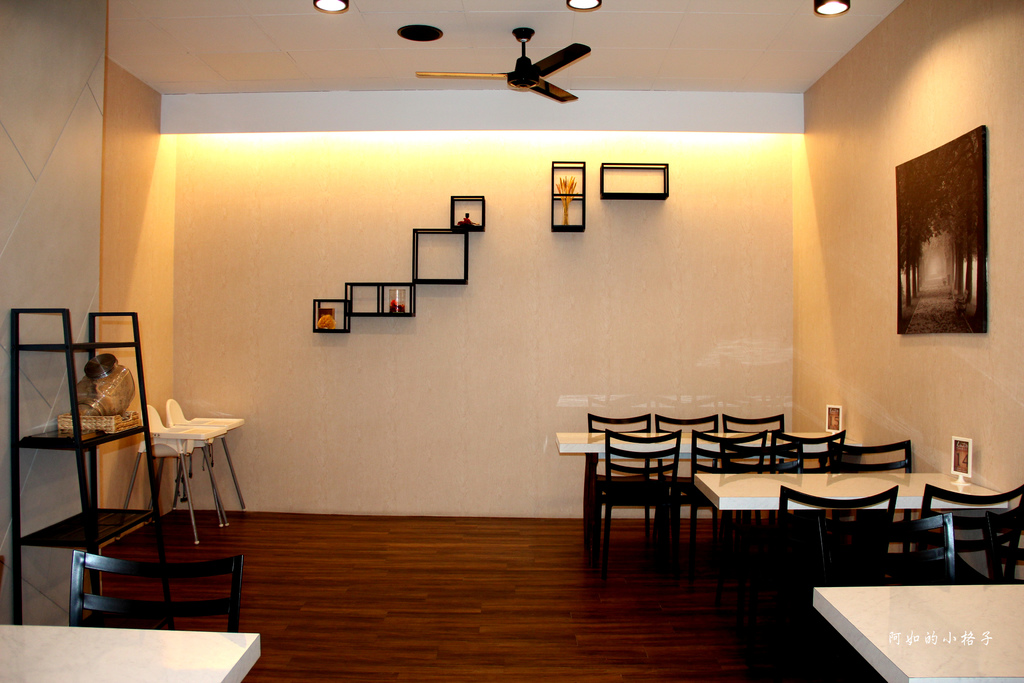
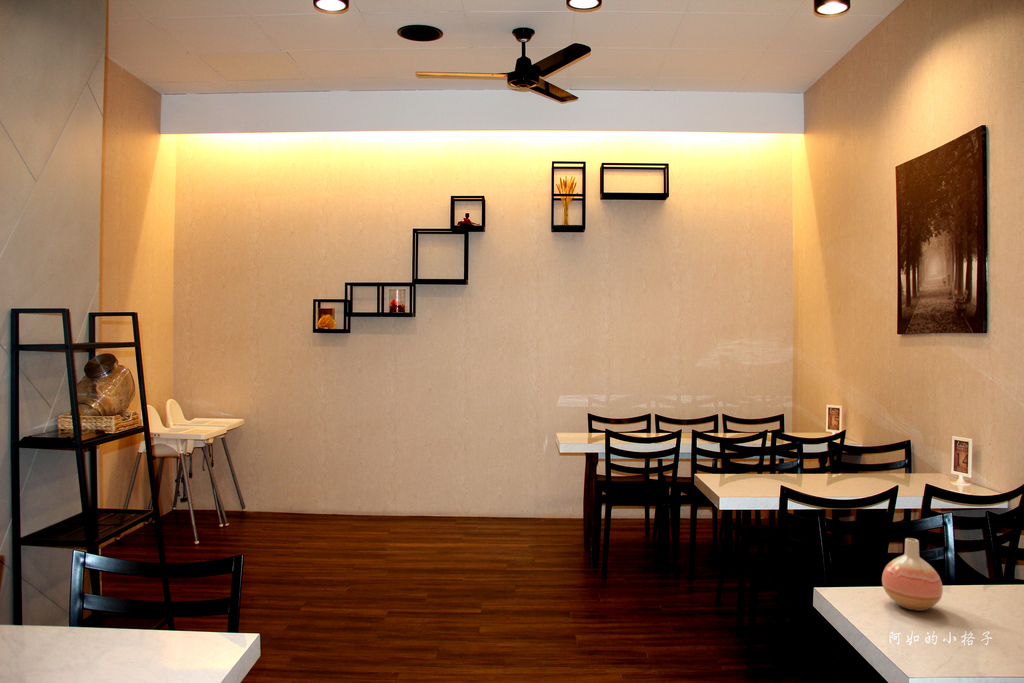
+ vase (911, 572)
